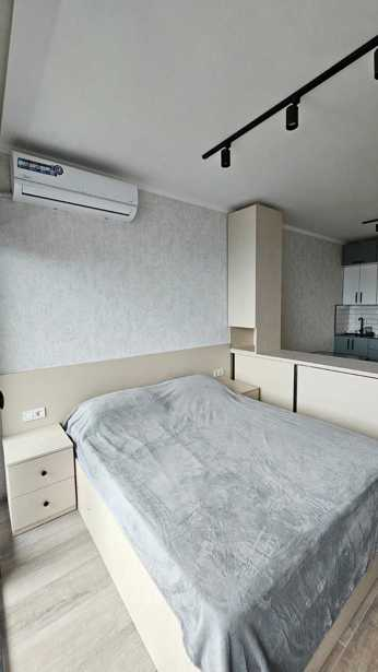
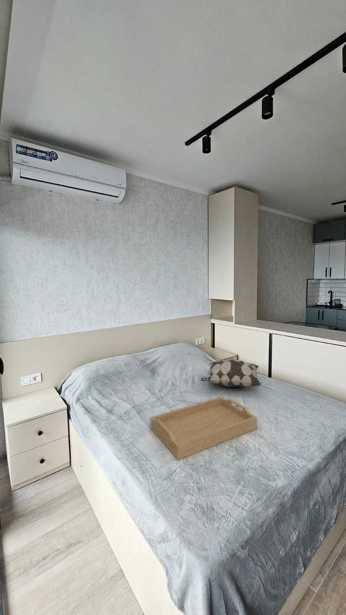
+ decorative pillow (231, 372)
+ serving tray (203, 421)
